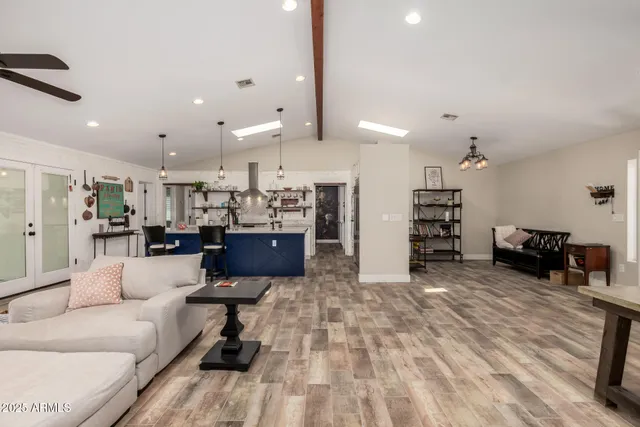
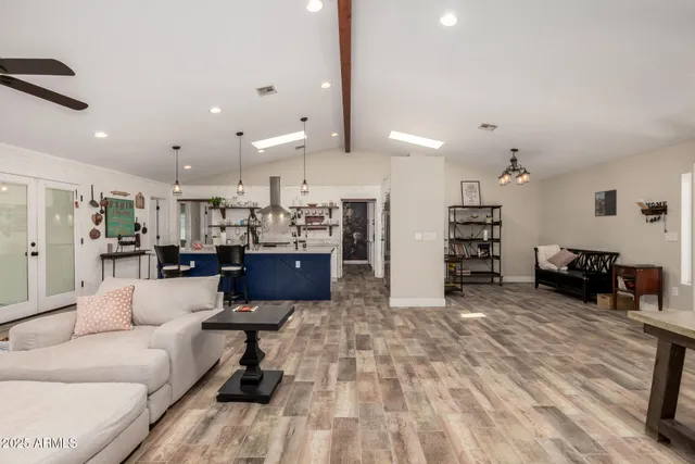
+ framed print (605, 203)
